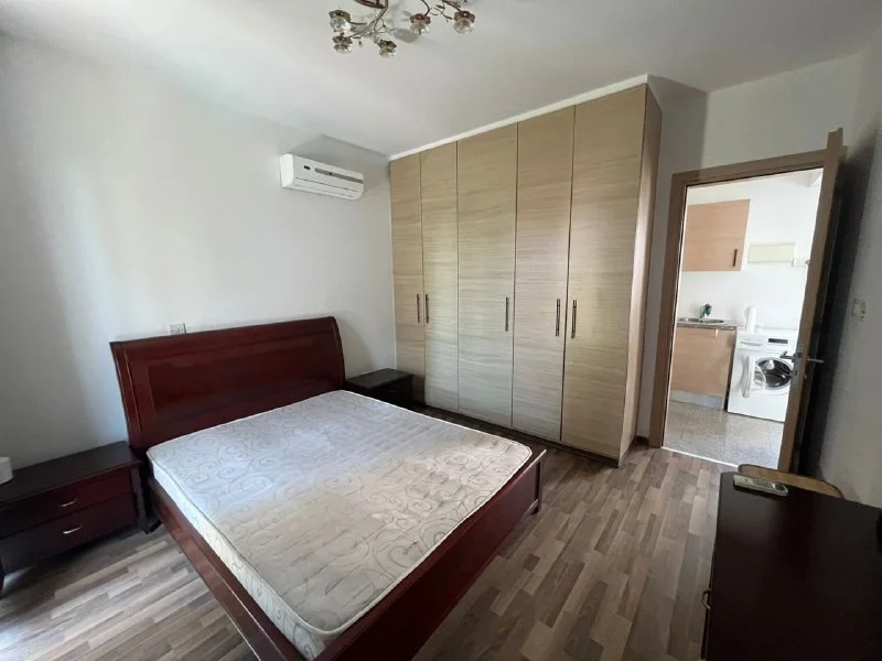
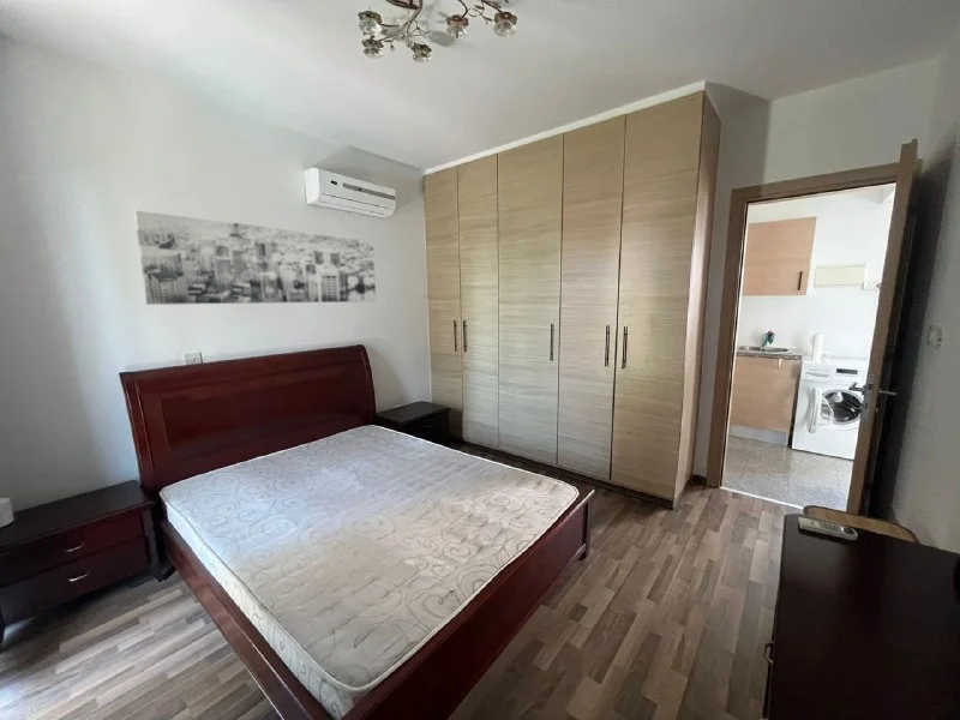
+ wall art (281, 265)
